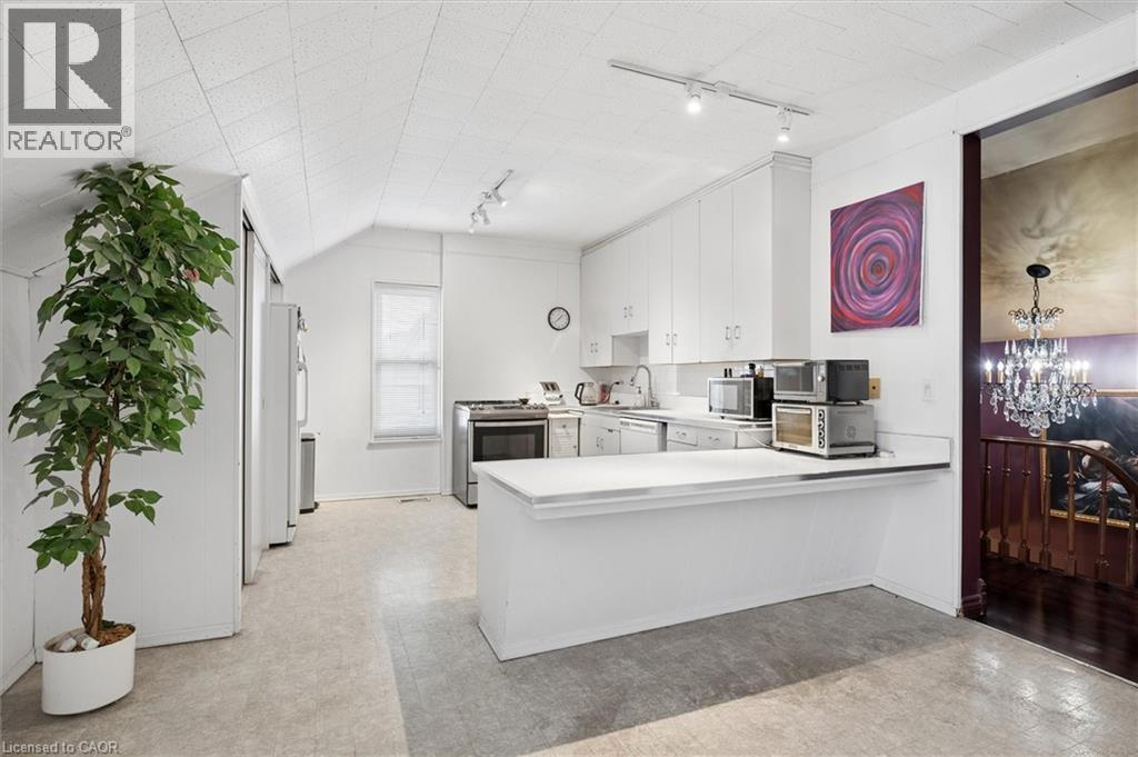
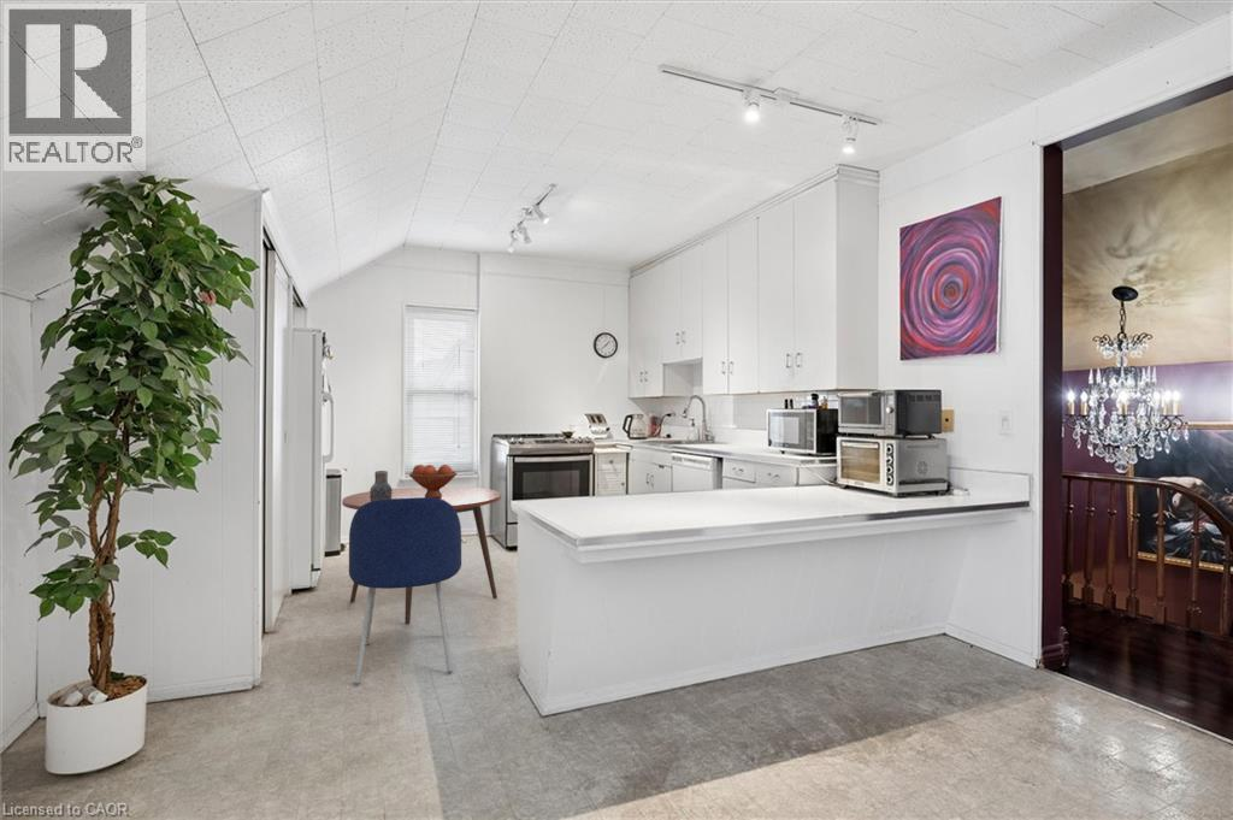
+ fruit bowl (432, 479)
+ pitcher (380, 486)
+ chair (405, 574)
+ dining table (412, 586)
